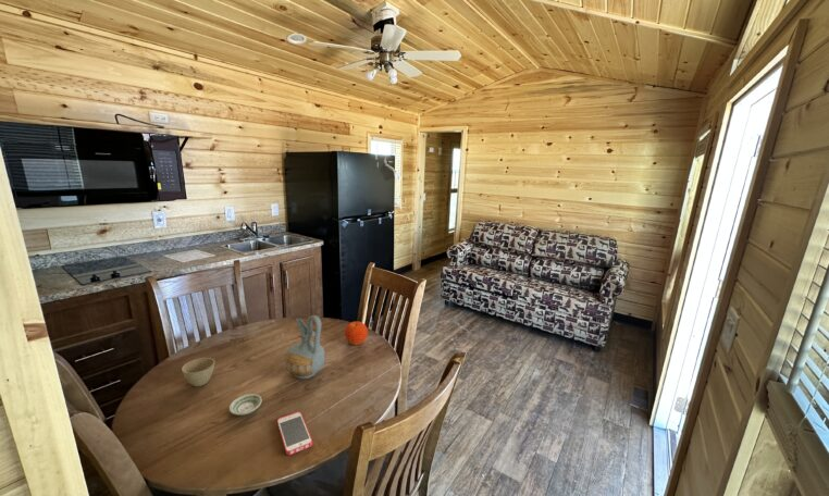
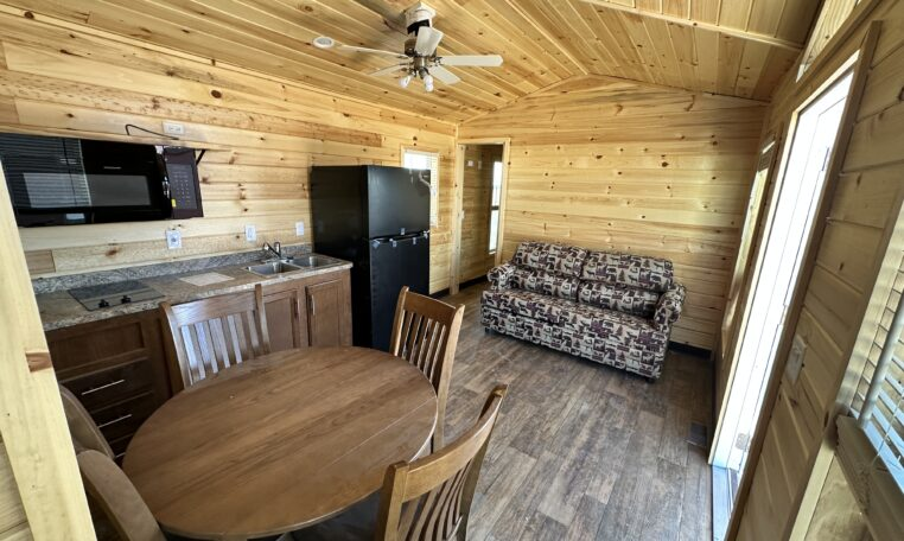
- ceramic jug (305, 344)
- saucer (246, 406)
- flower pot (199, 373)
- smartphone (294, 431)
- fruit (356, 332)
